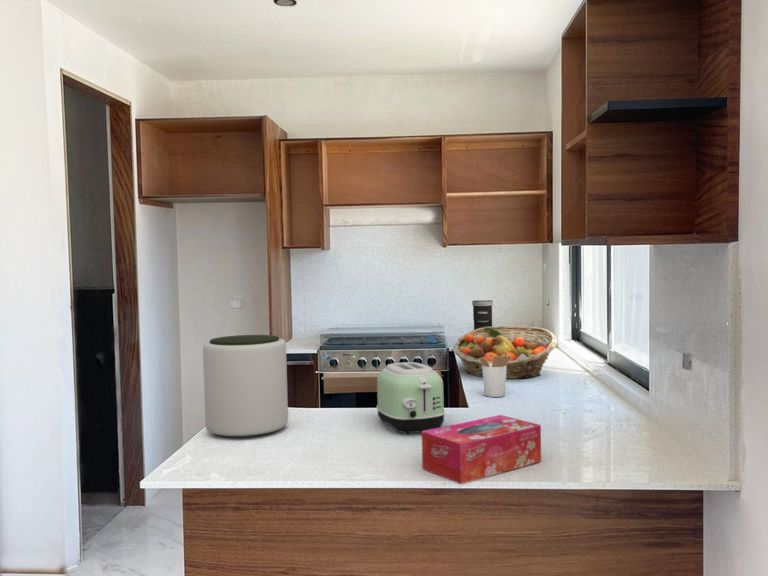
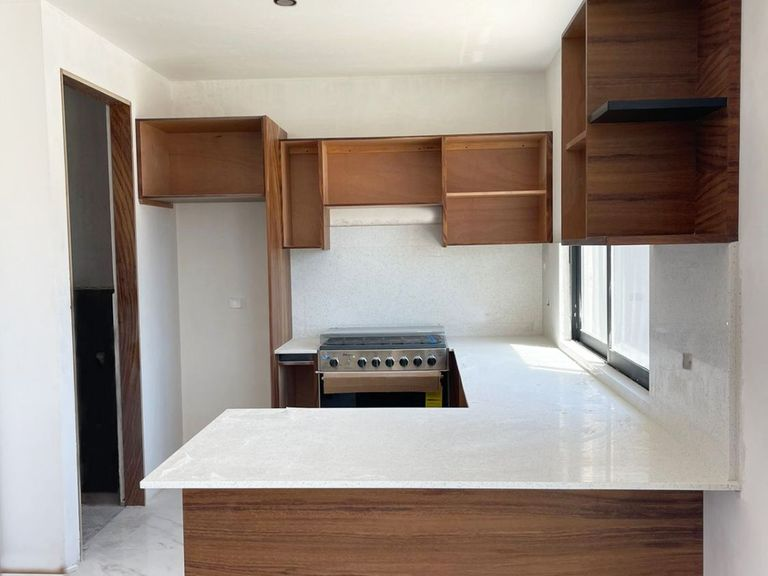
- utensil holder (497, 373)
- fruit basket (504, 351)
- coffee maker (483, 325)
- plant pot (246, 383)
- toaster (410, 396)
- tissue box (482, 446)
